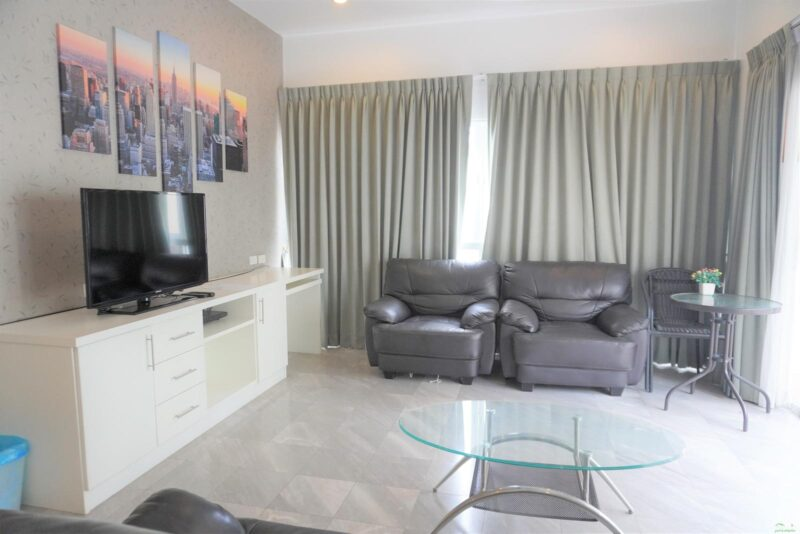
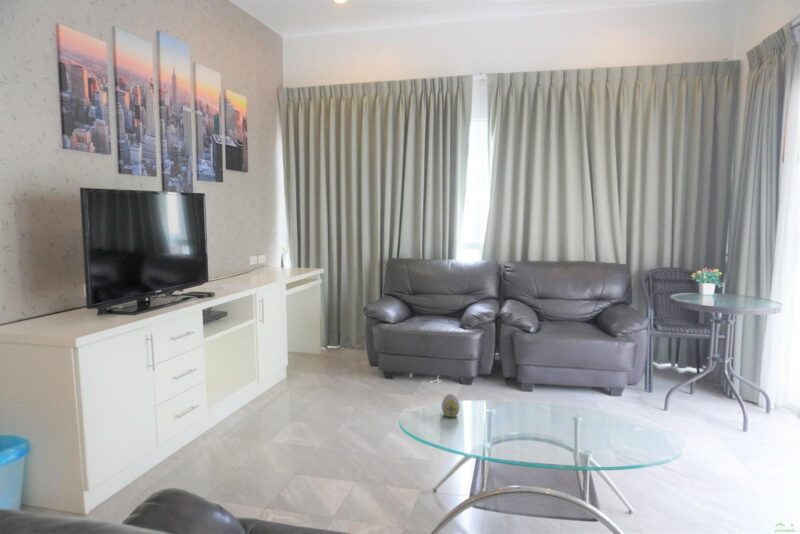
+ decorative egg (450, 404)
